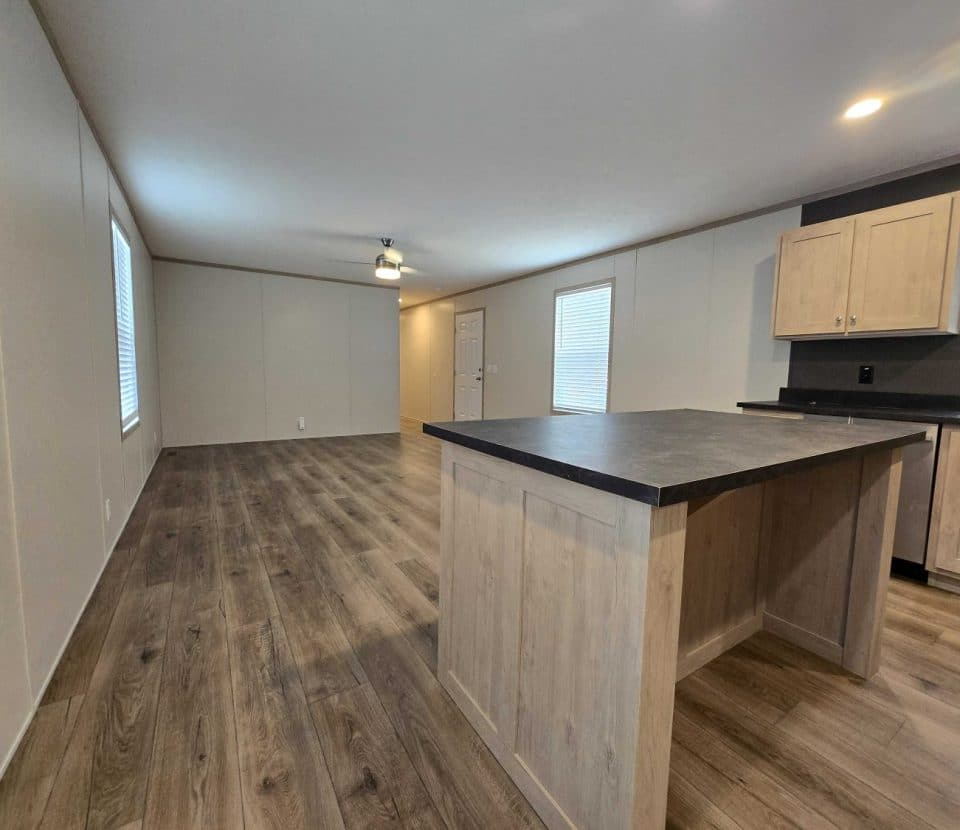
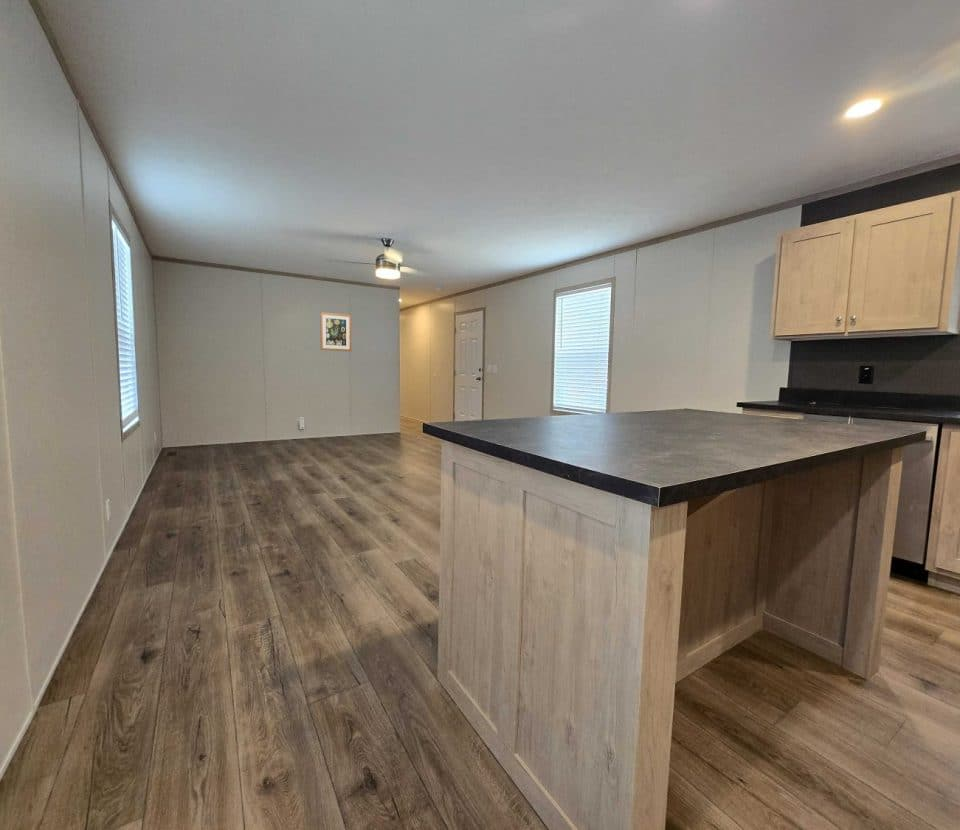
+ wall art (336, 332)
